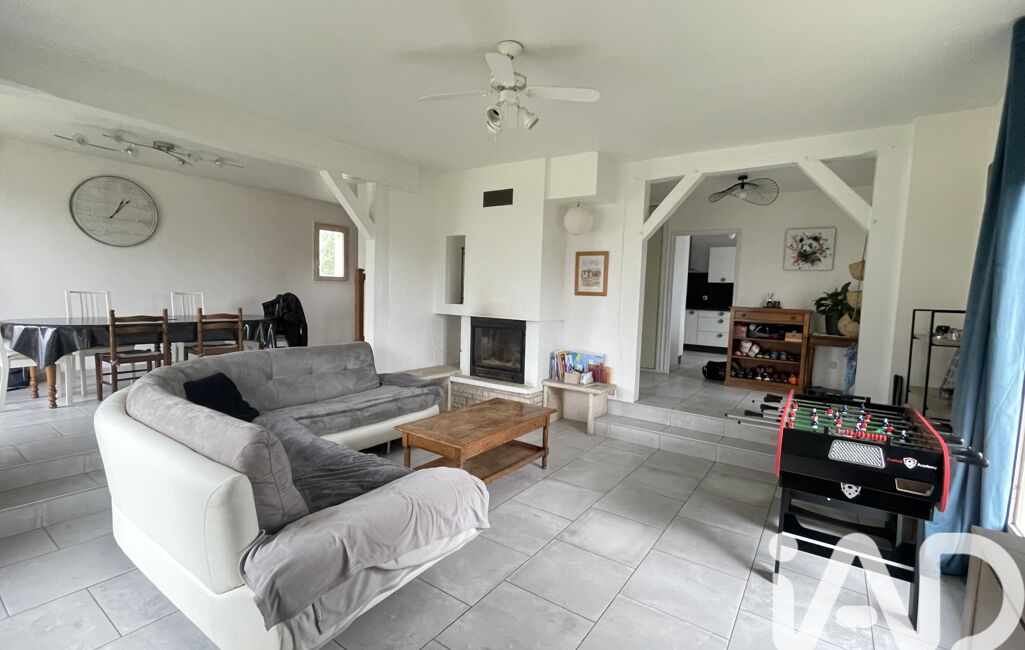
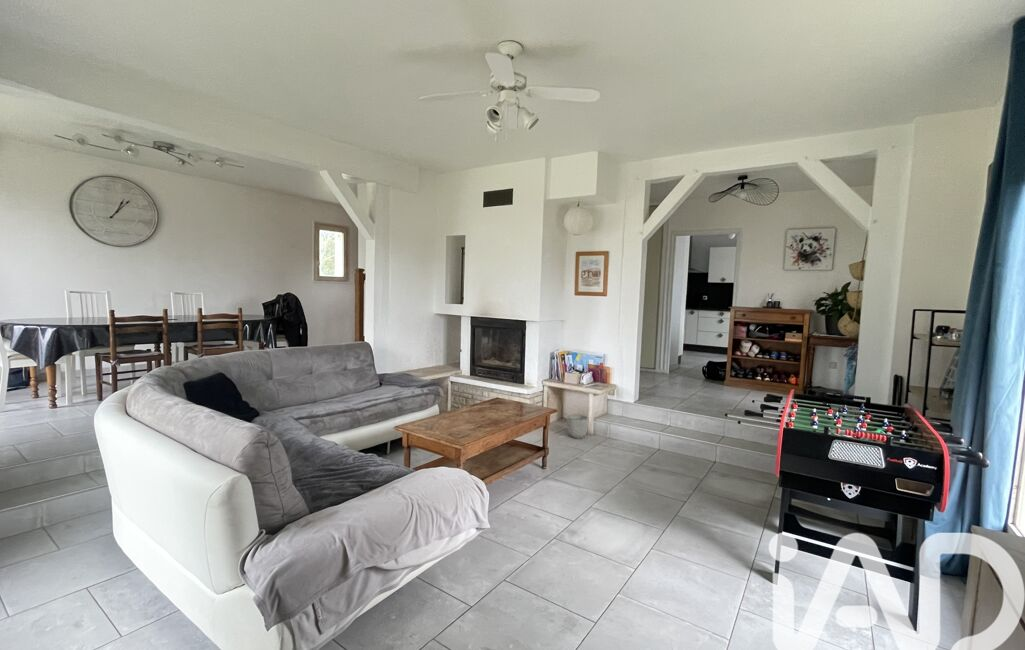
+ planter (577, 426)
